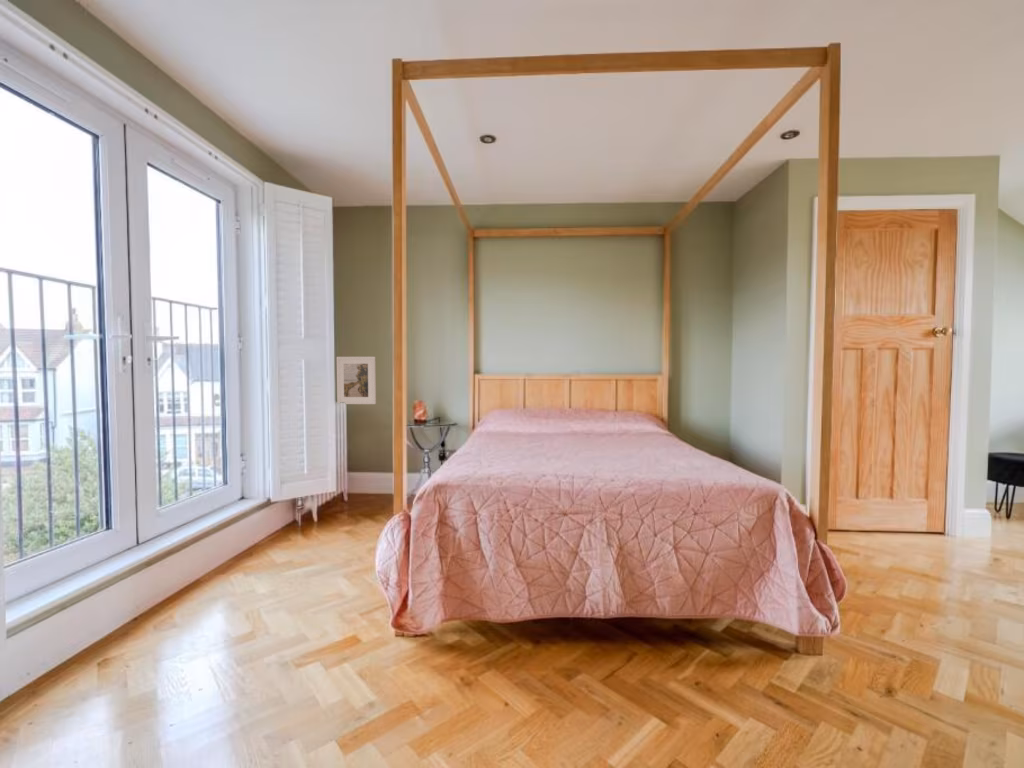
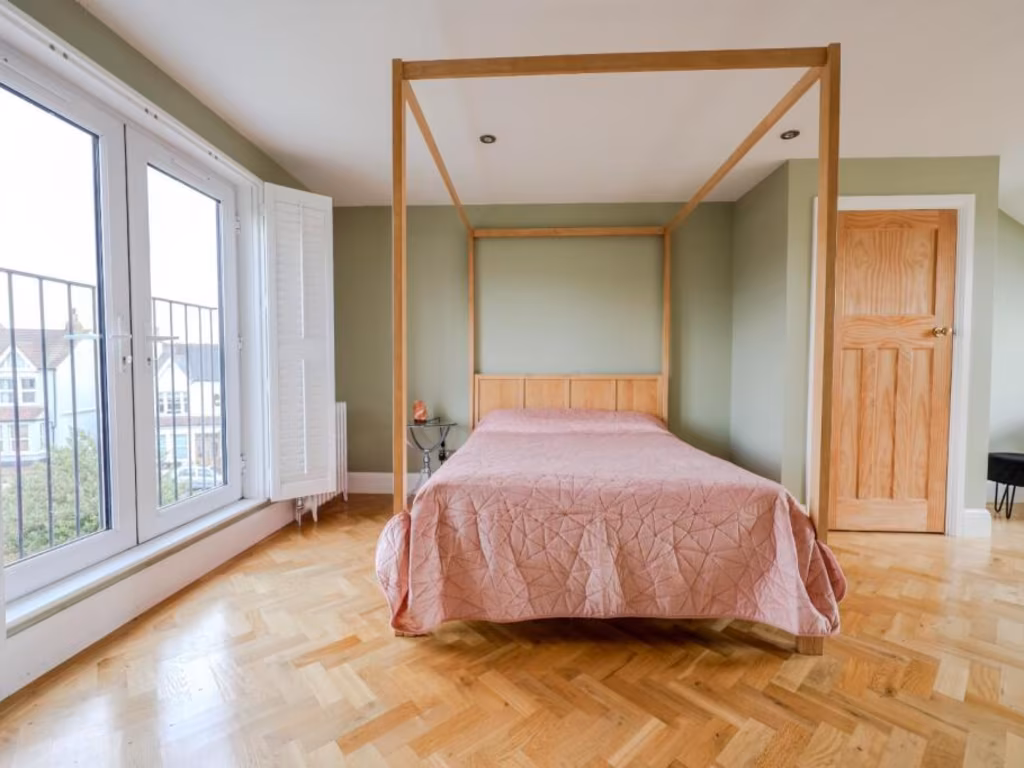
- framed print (356, 380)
